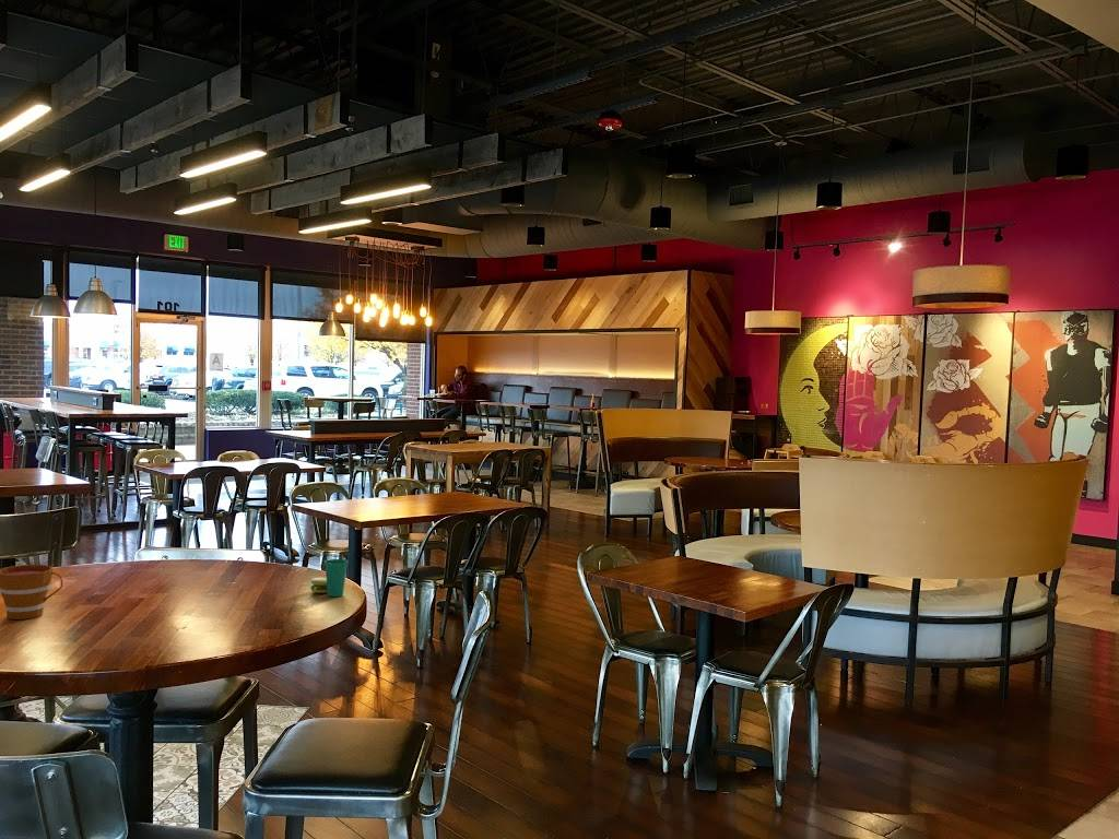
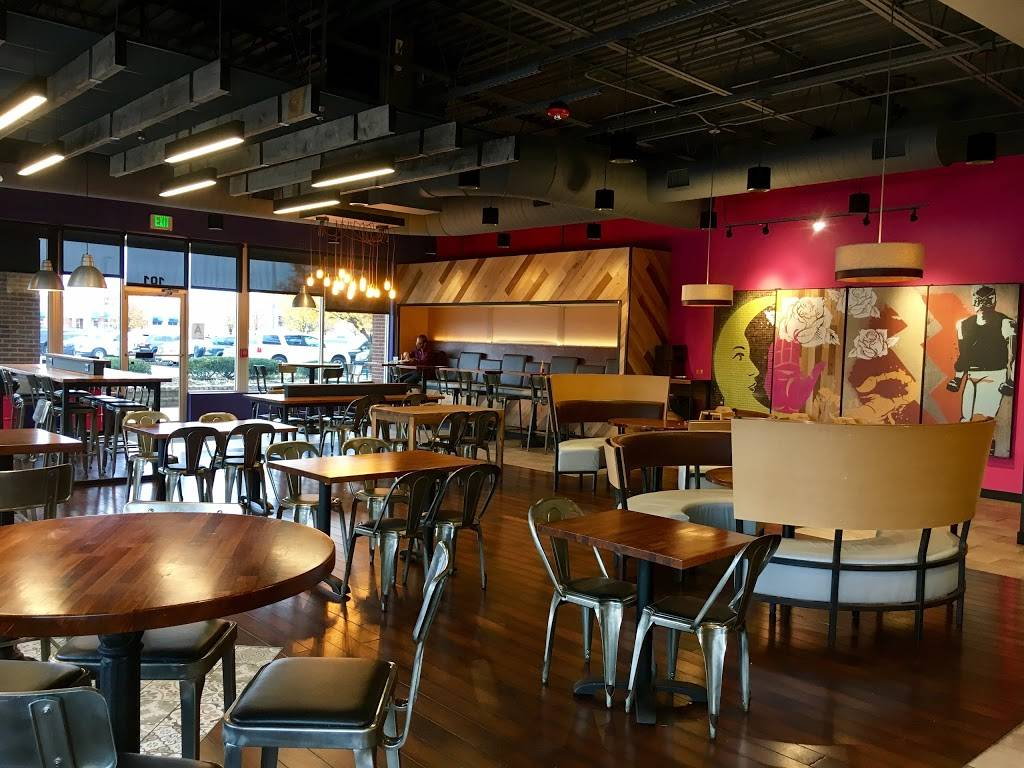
- cup (328, 576)
- cup (30, 591)
